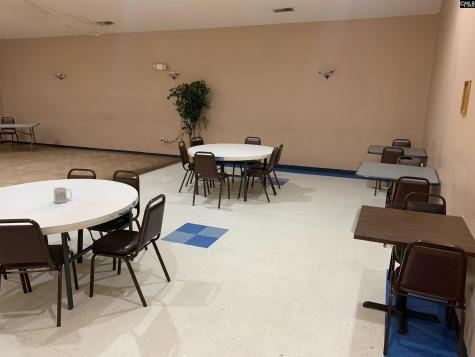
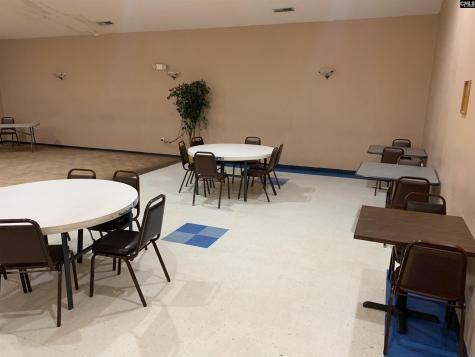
- mug (63, 194)
